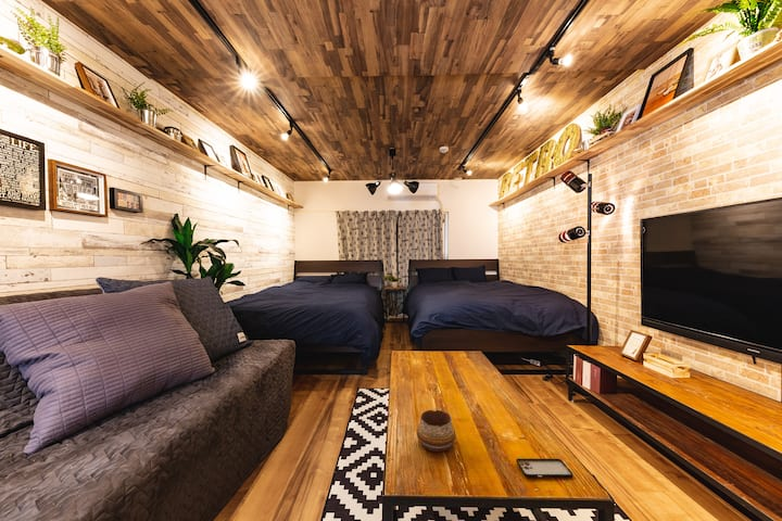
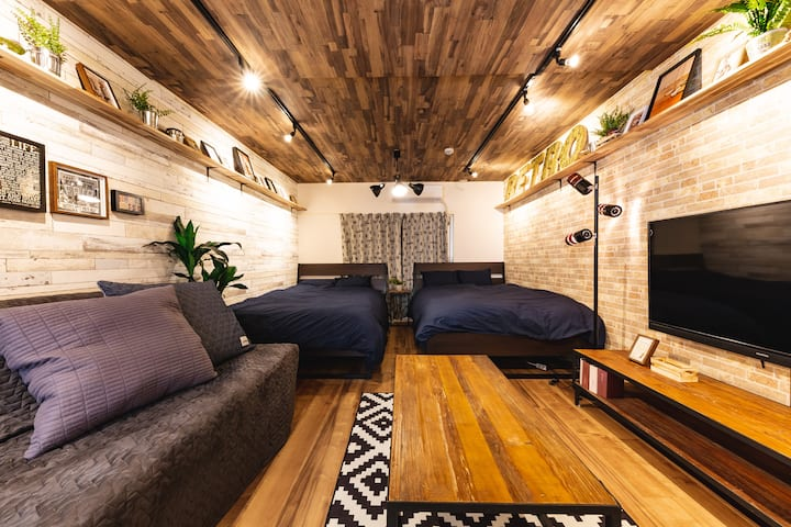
- decorative bowl (436, 430)
- smartphone (543, 467)
